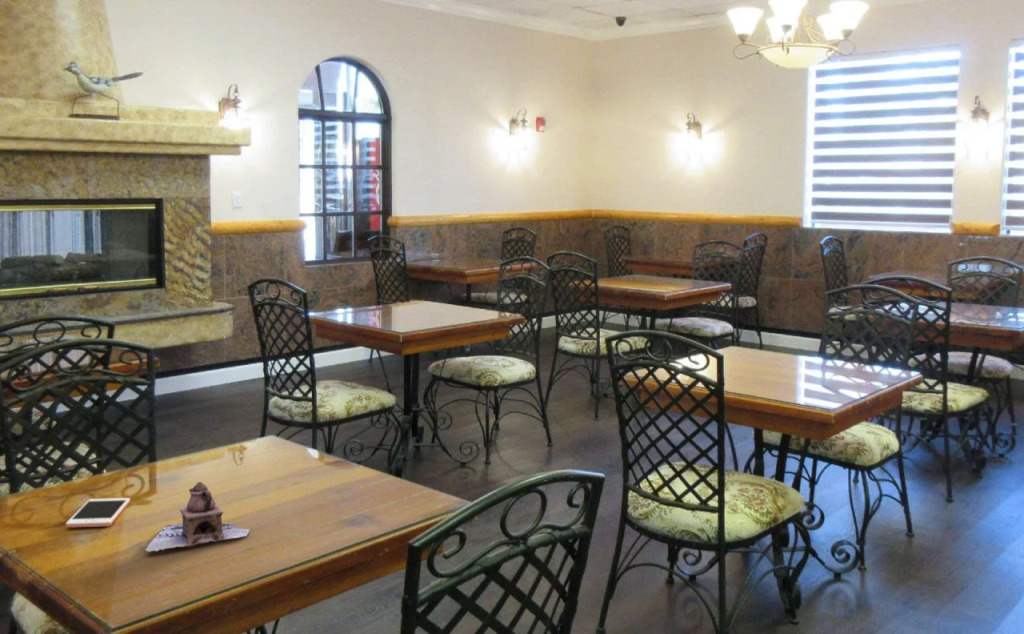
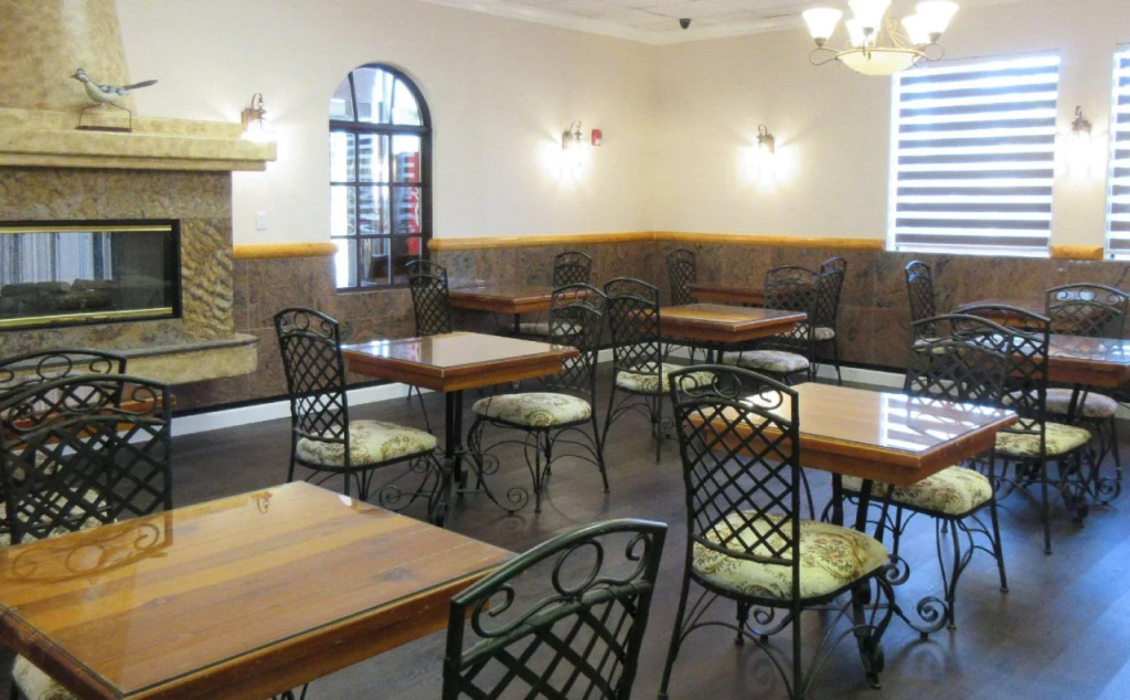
- teapot (200, 510)
- cell phone (99, 512)
